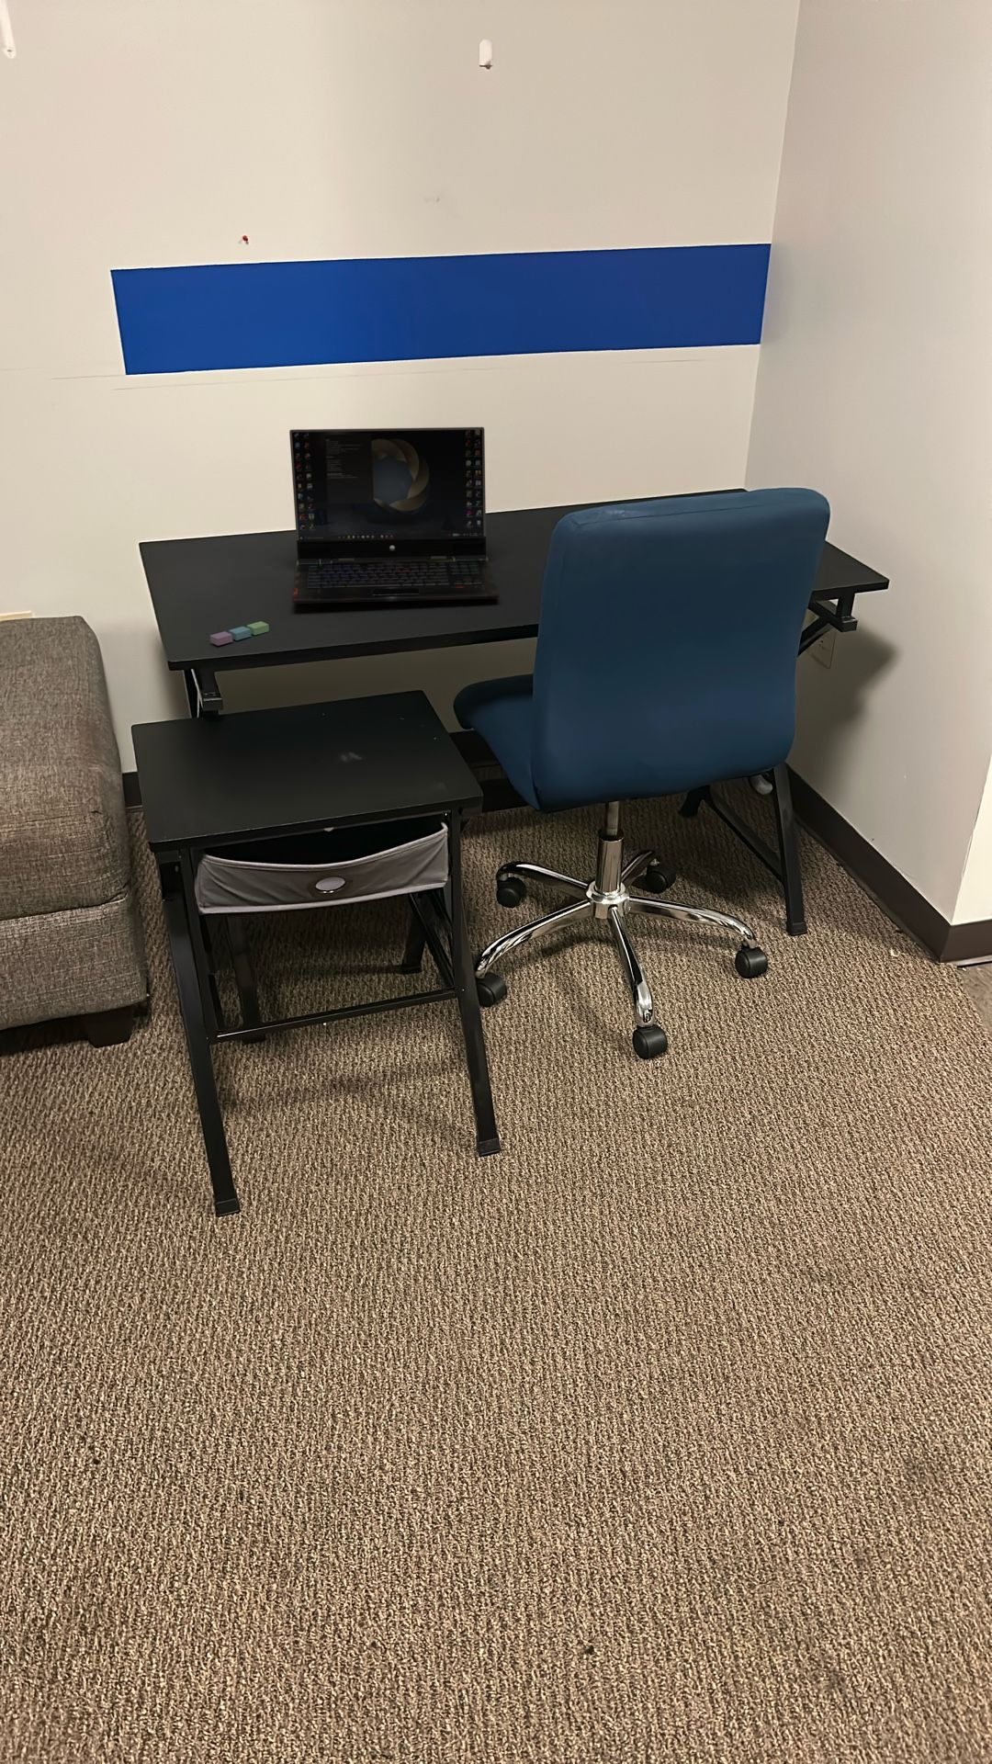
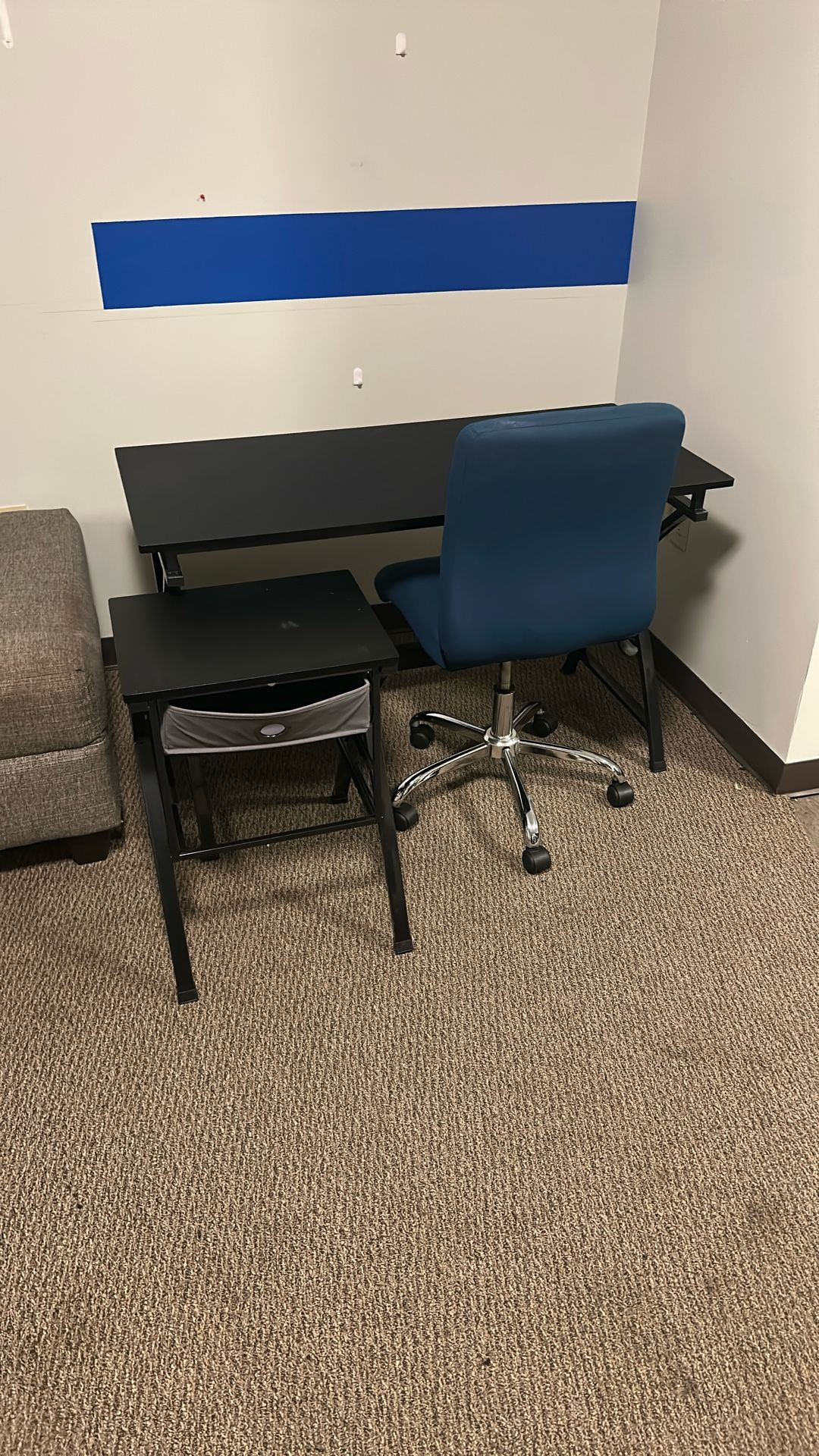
- laptop computer (391, 515)
- sticky notes (240, 632)
